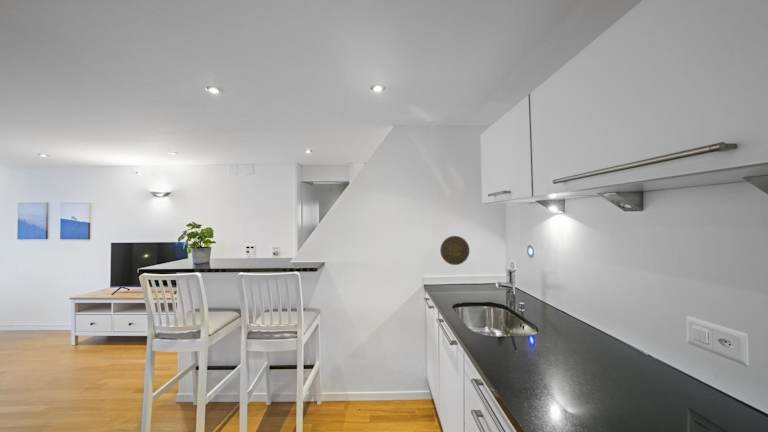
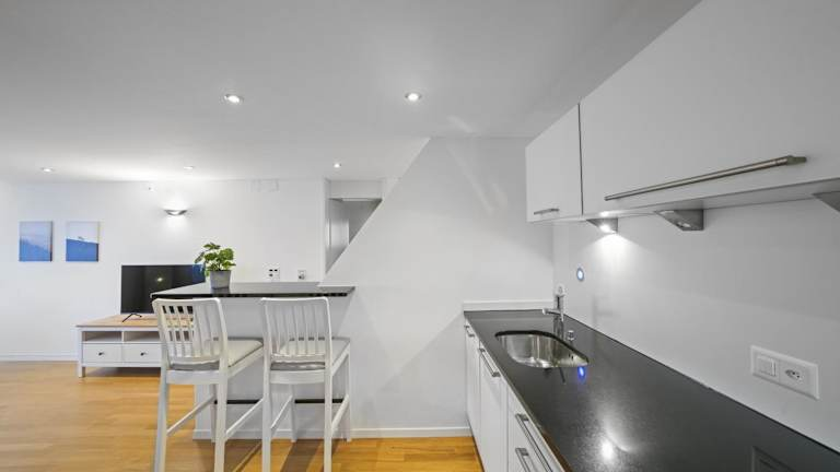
- decorative plate (455, 250)
